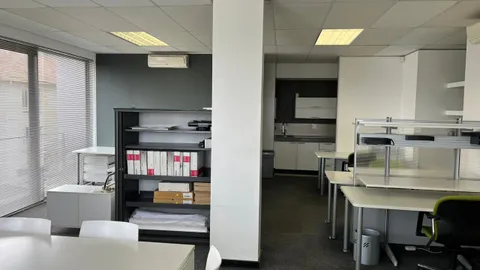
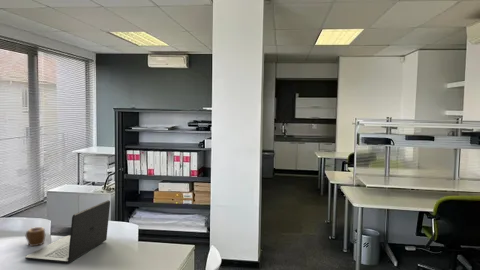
+ mug (34, 236)
+ laptop (71, 227)
